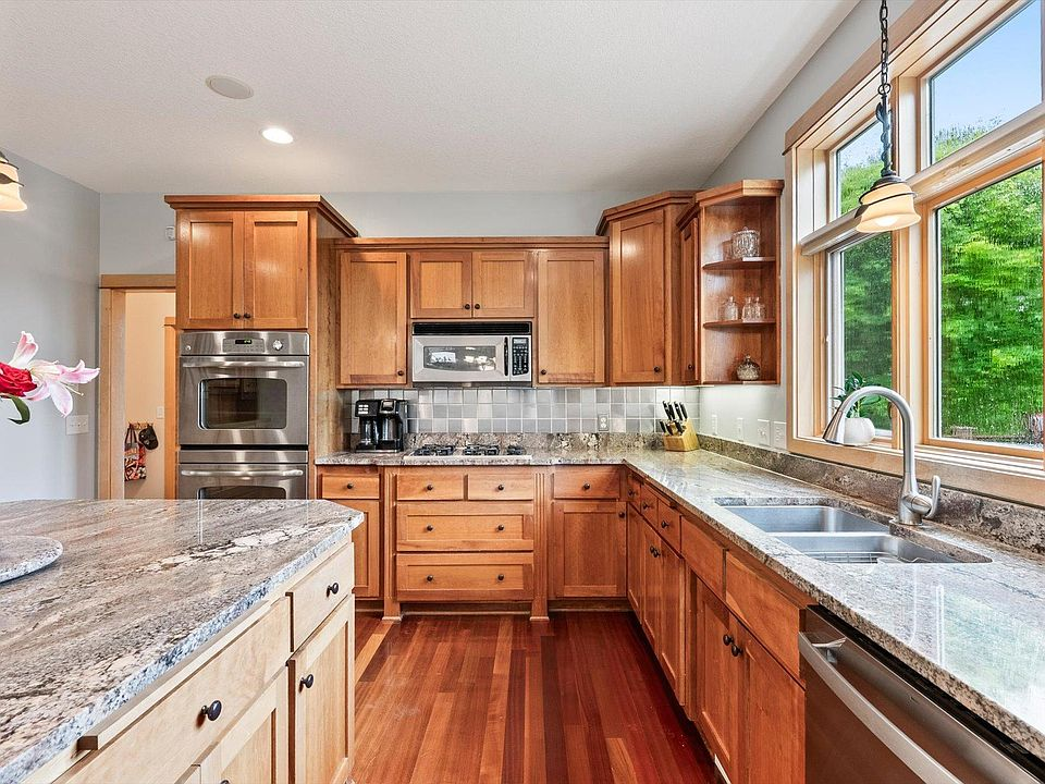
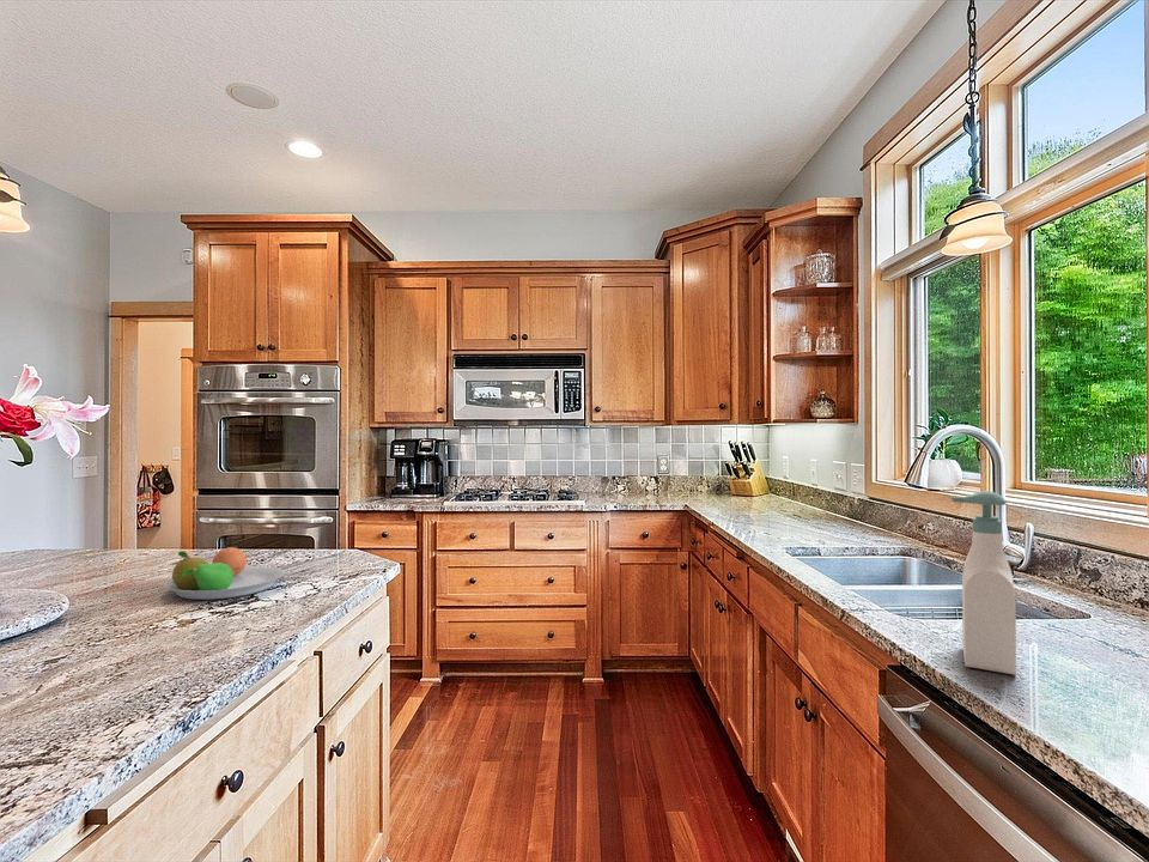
+ soap bottle (980, 575)
+ fruit bowl (223, 567)
